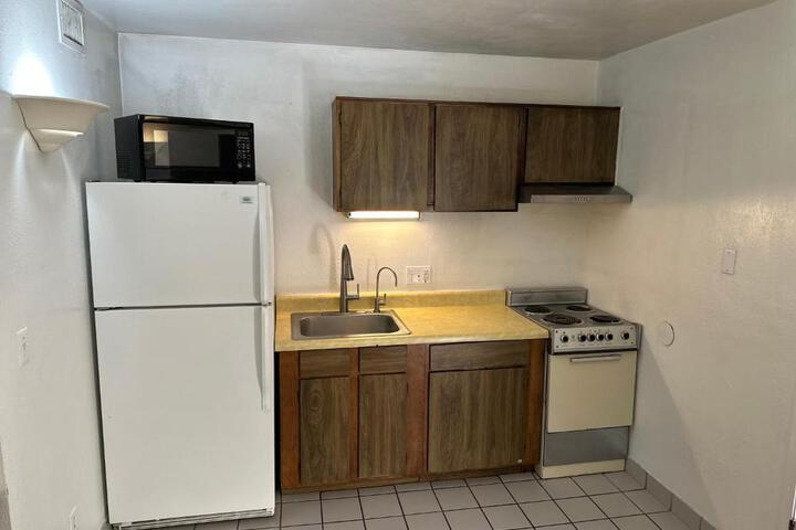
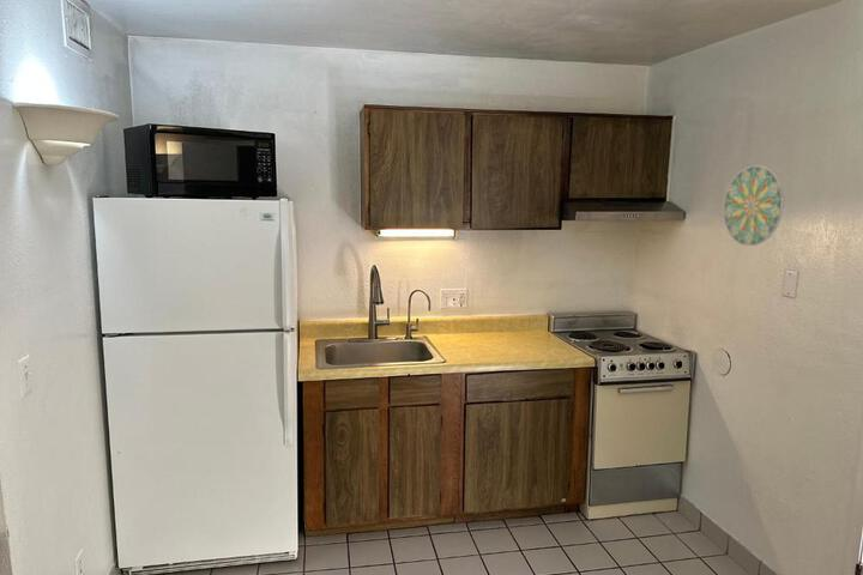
+ decorative plate (752, 206)
